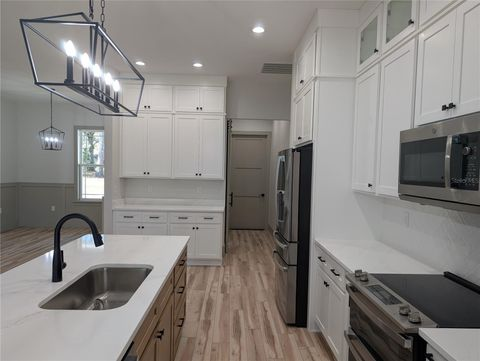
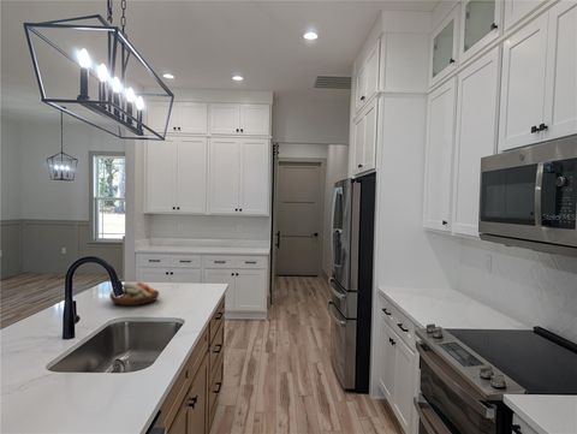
+ fruit bowl (135, 291)
